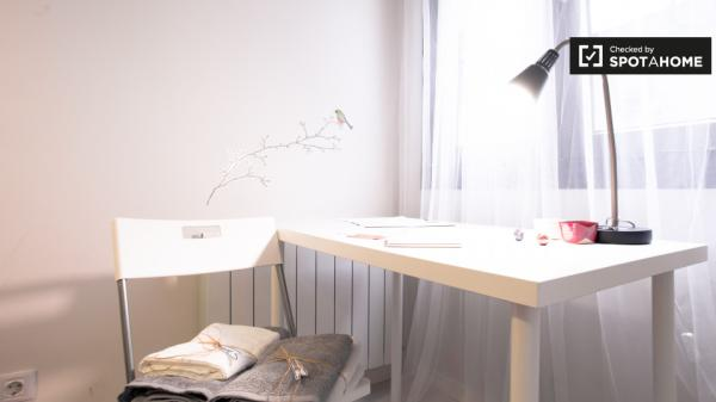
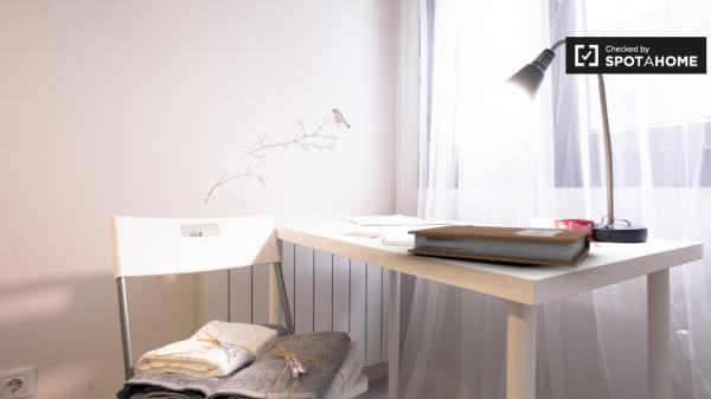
+ notebook (505, 240)
